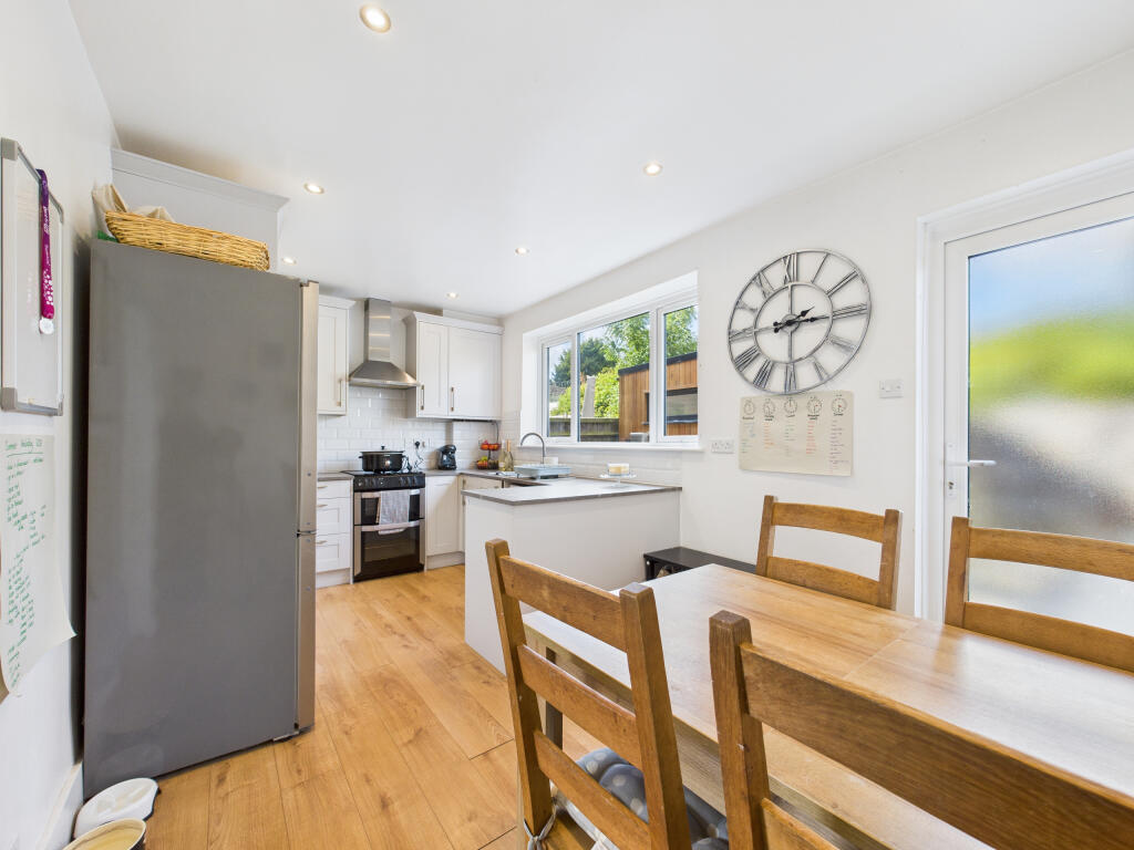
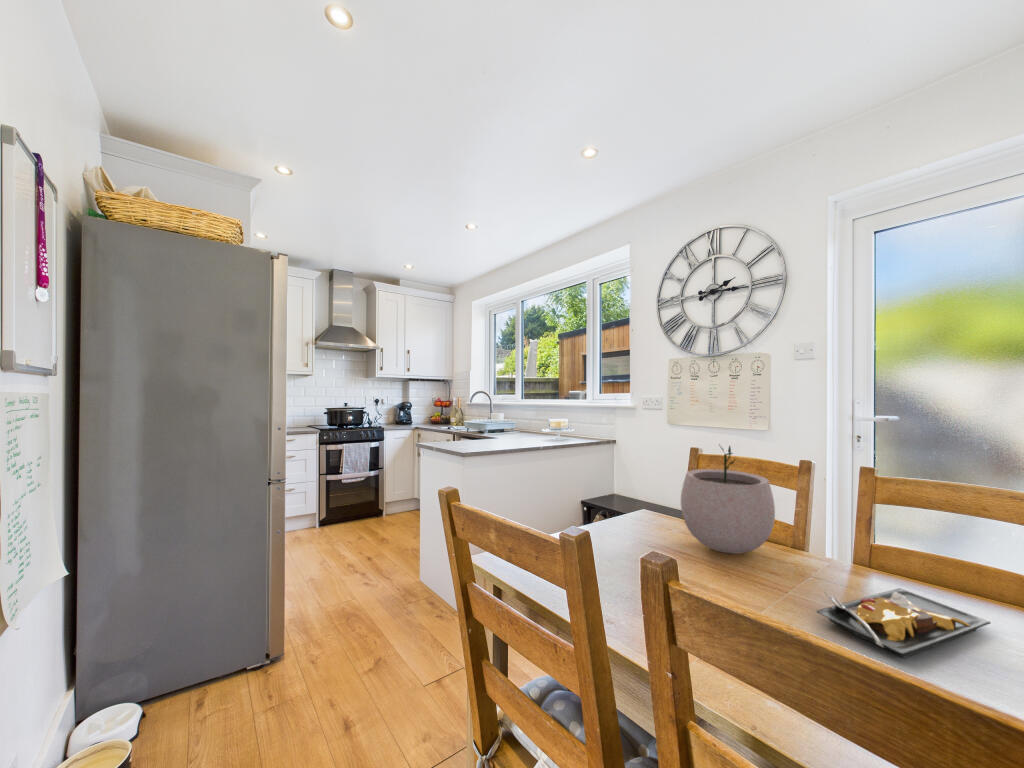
+ plate (890, 607)
+ plant pot (725, 496)
